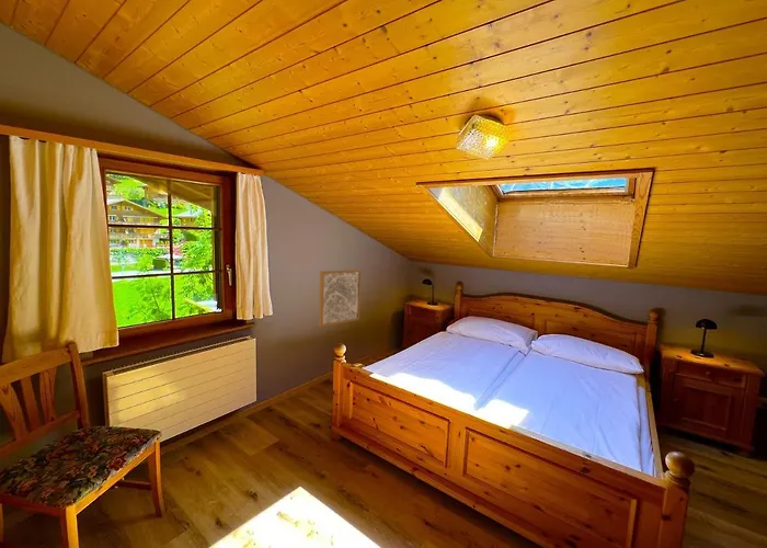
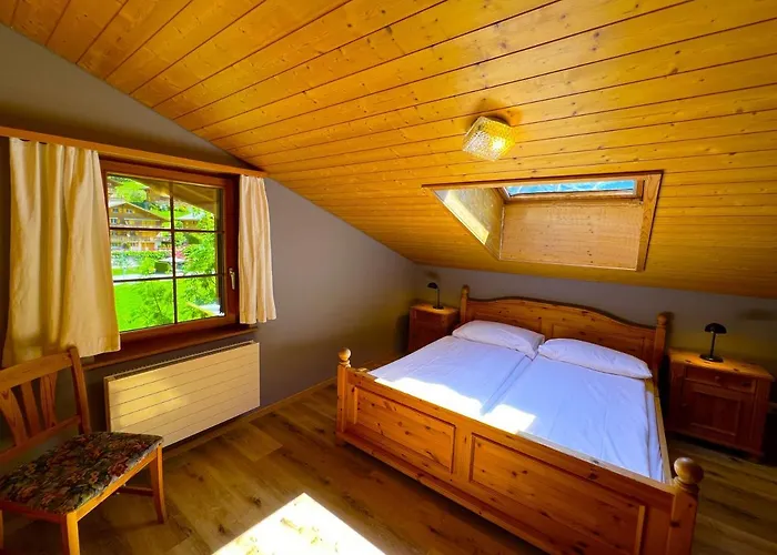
- wall art (341, 296)
